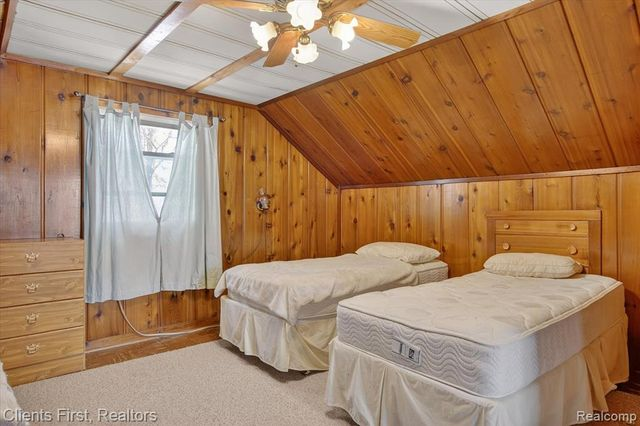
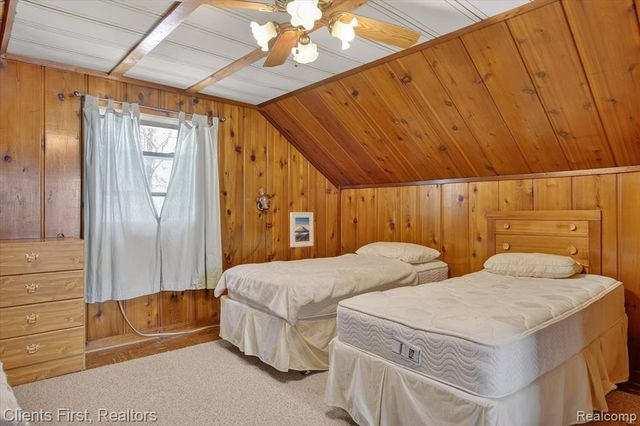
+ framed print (302, 229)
